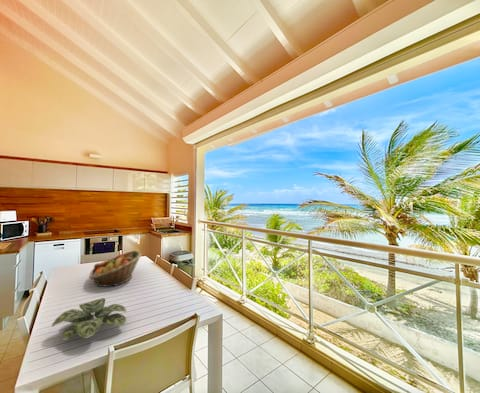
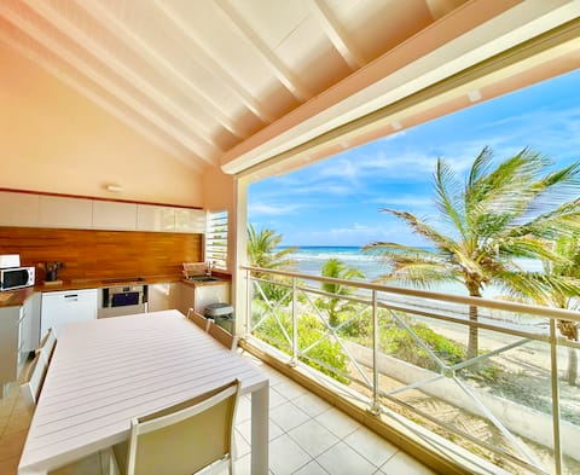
- fruit basket (116, 267)
- plant (93, 319)
